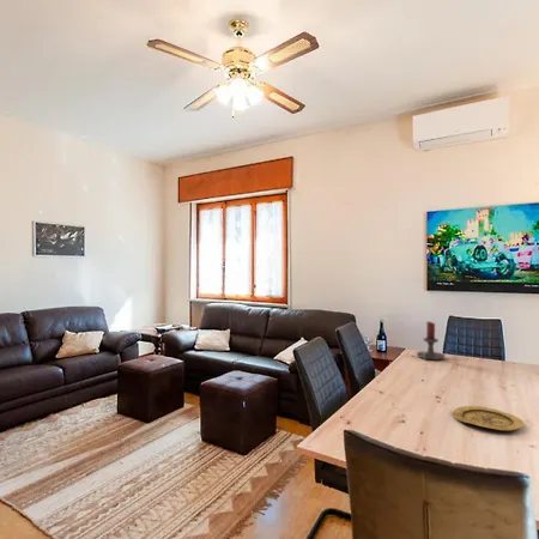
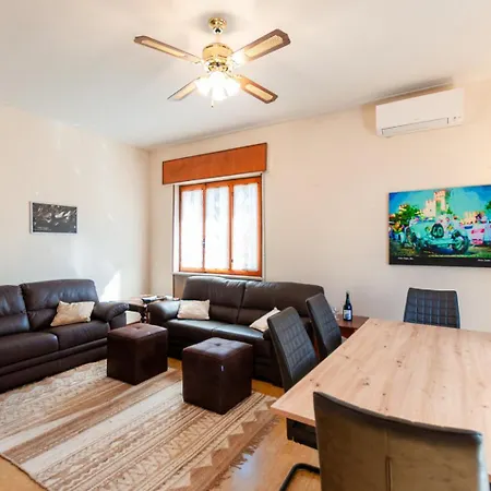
- candle holder (429, 339)
- plate (486, 418)
